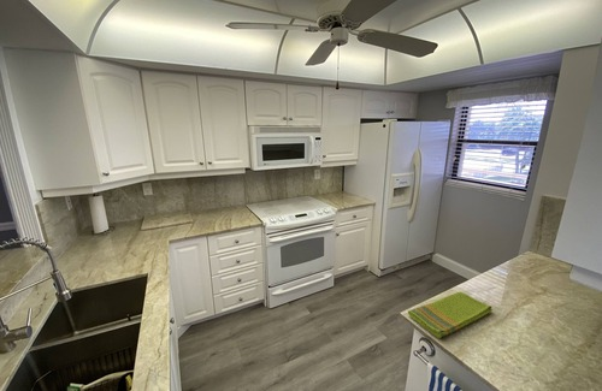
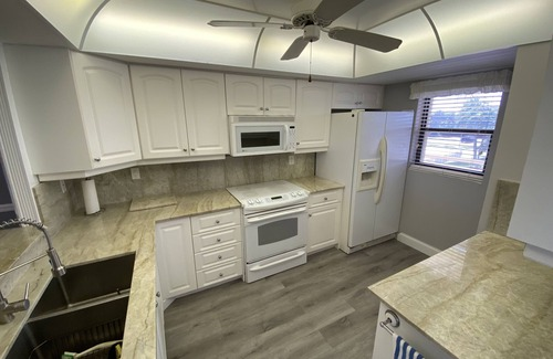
- dish towel (450, 310)
